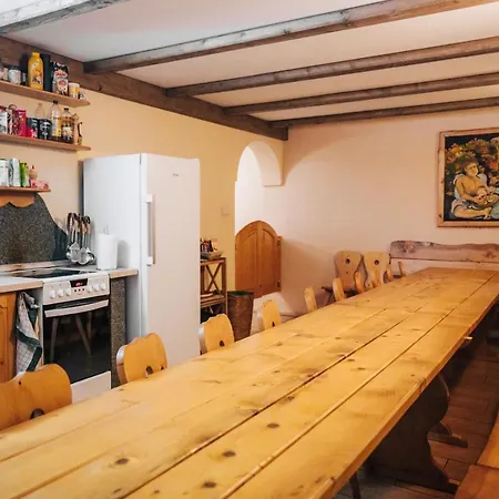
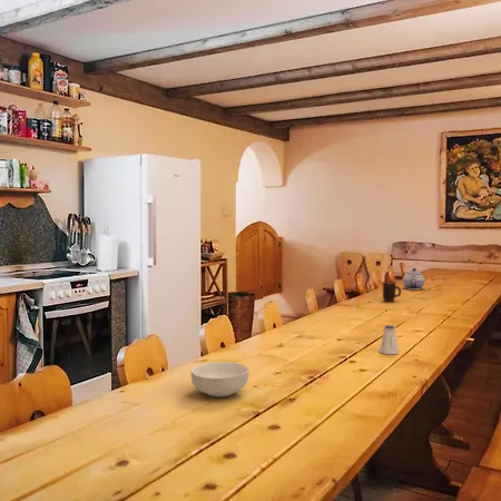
+ cereal bowl (219, 381)
+ teapot (413, 278)
+ mug (391, 291)
+ saltshaker (389, 338)
